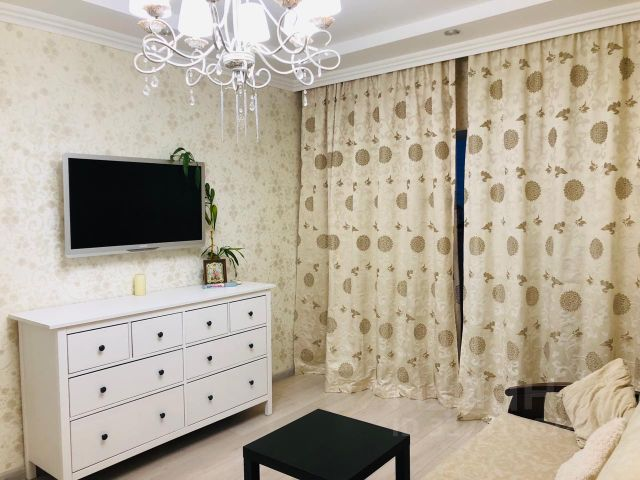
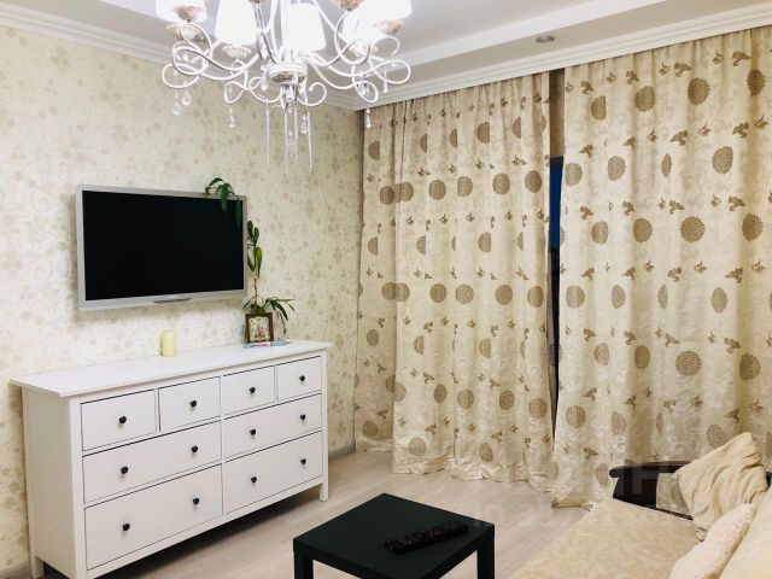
+ remote control (427, 534)
